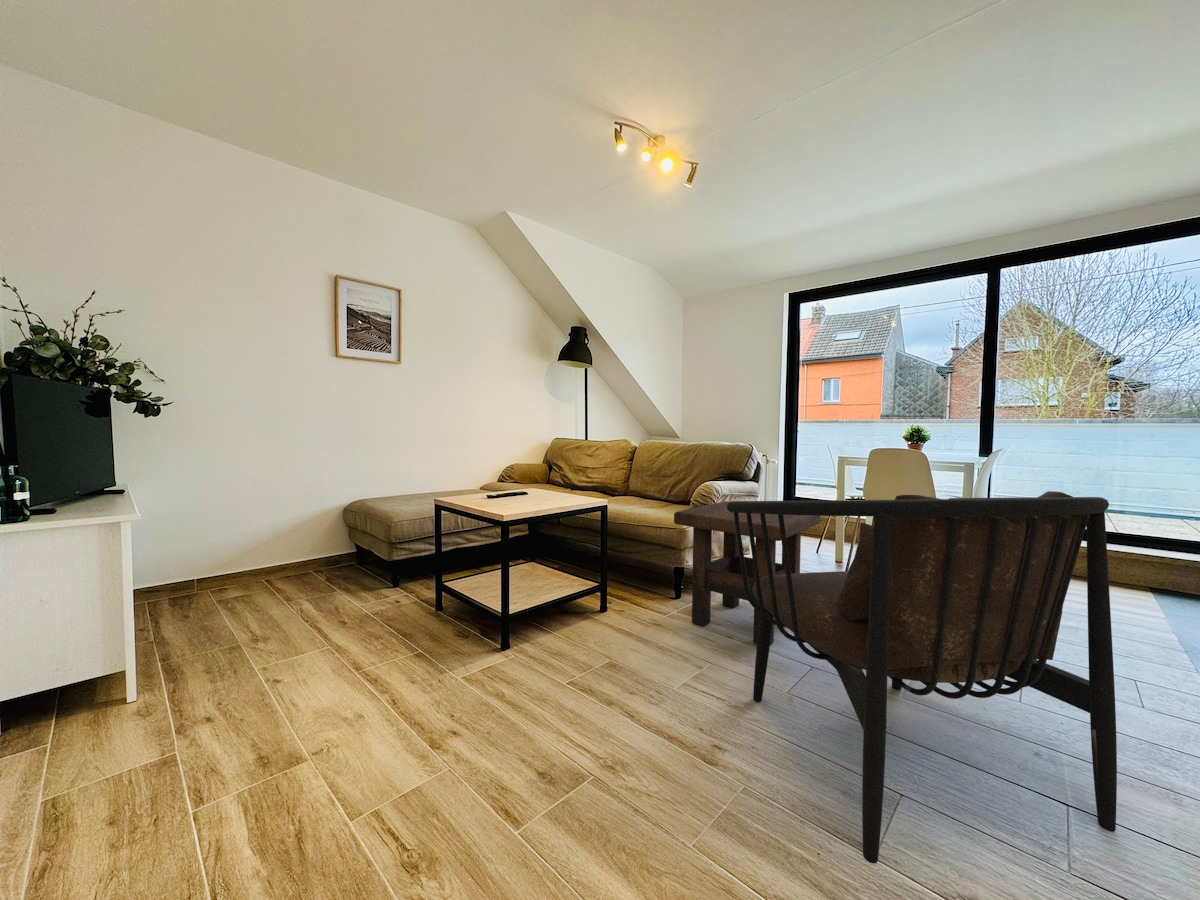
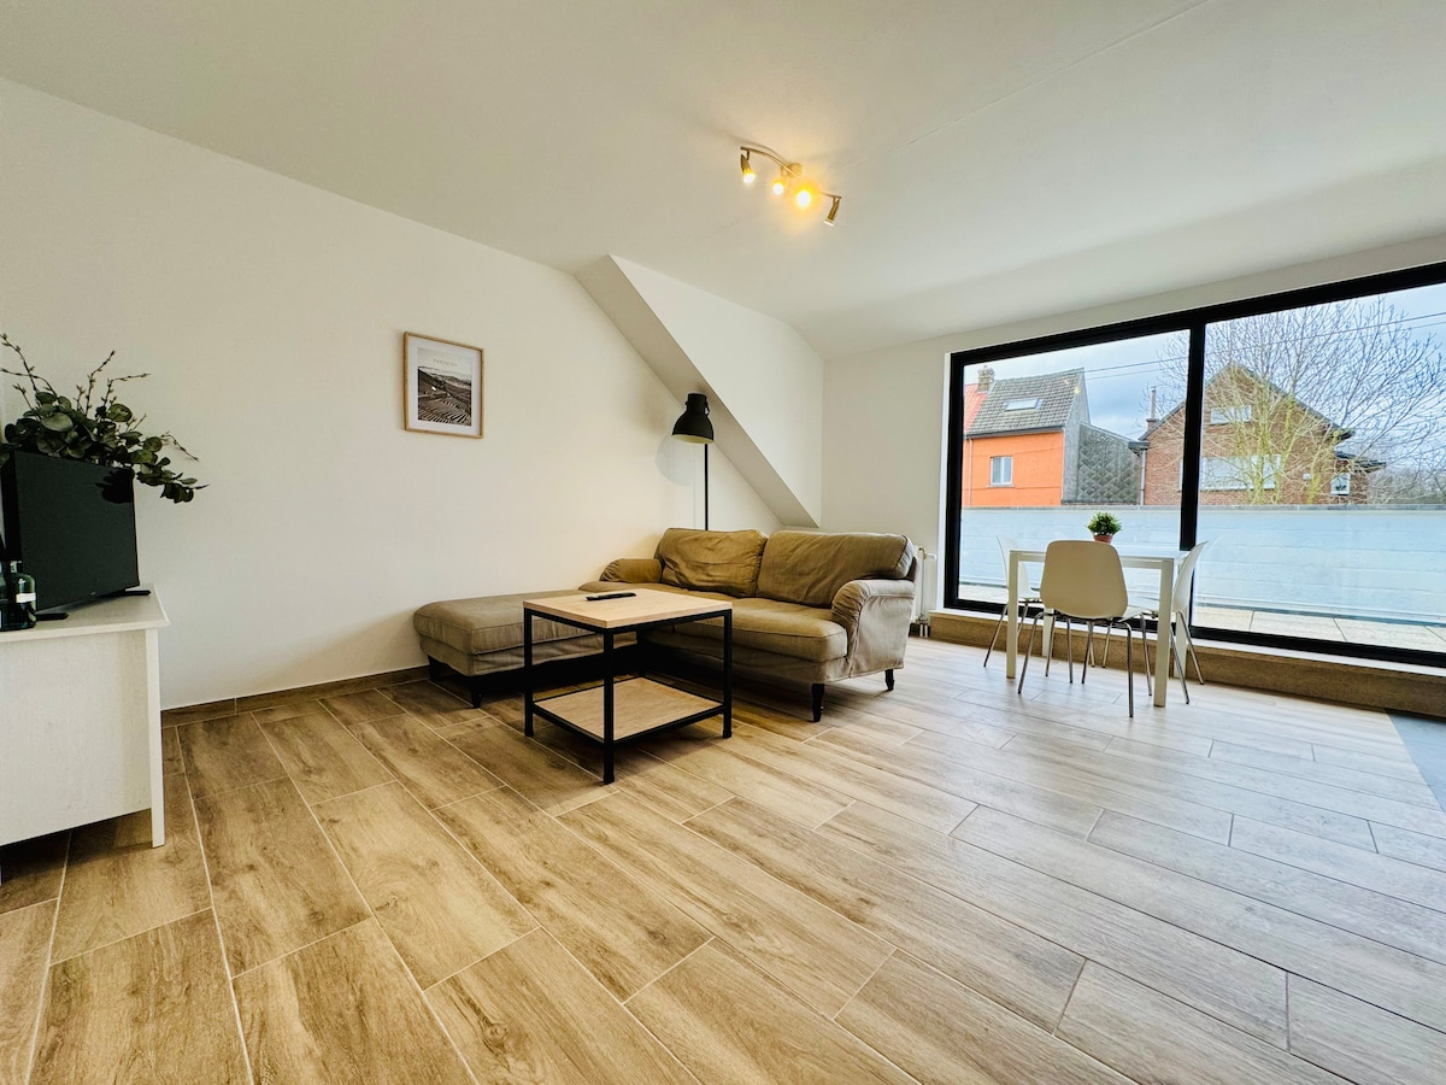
- side table (746, 567)
- armchair (904, 621)
